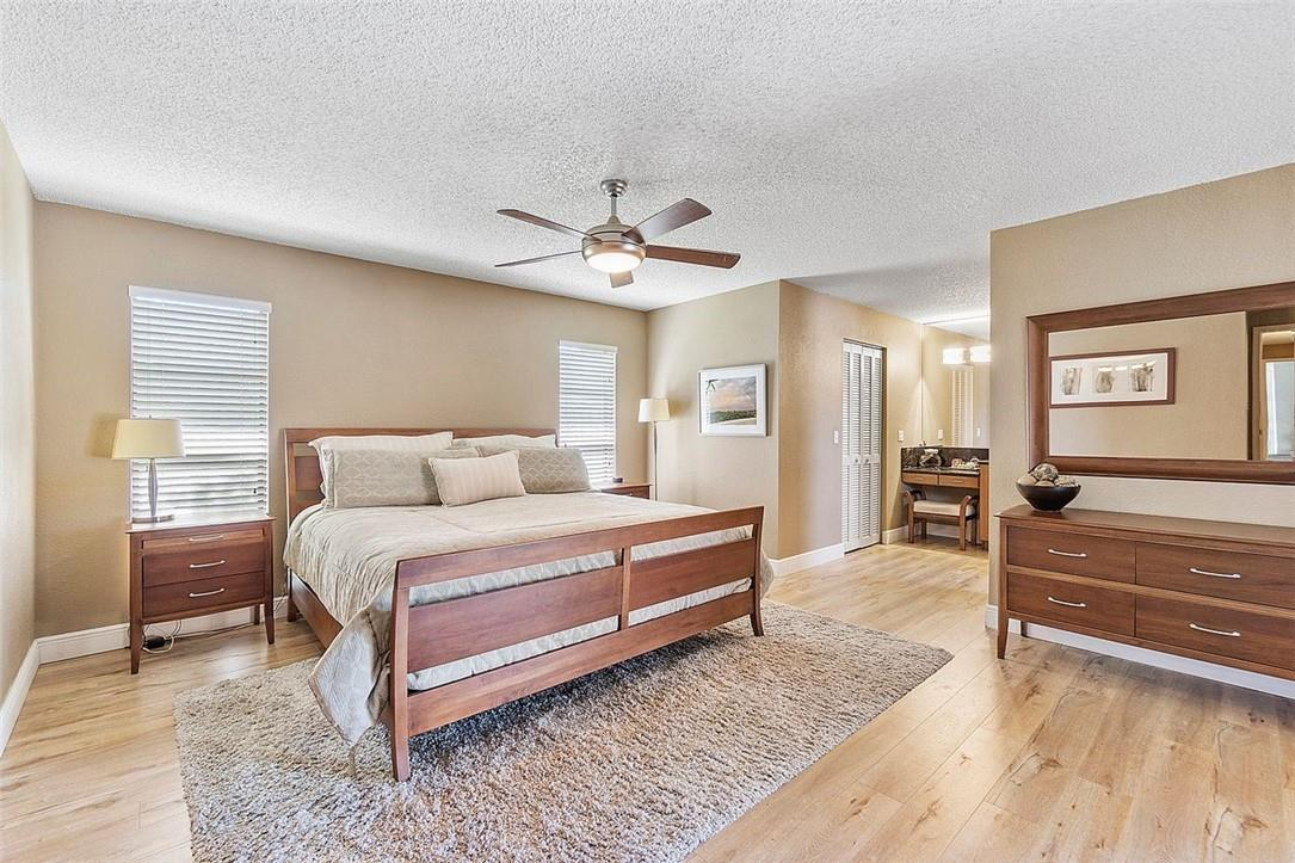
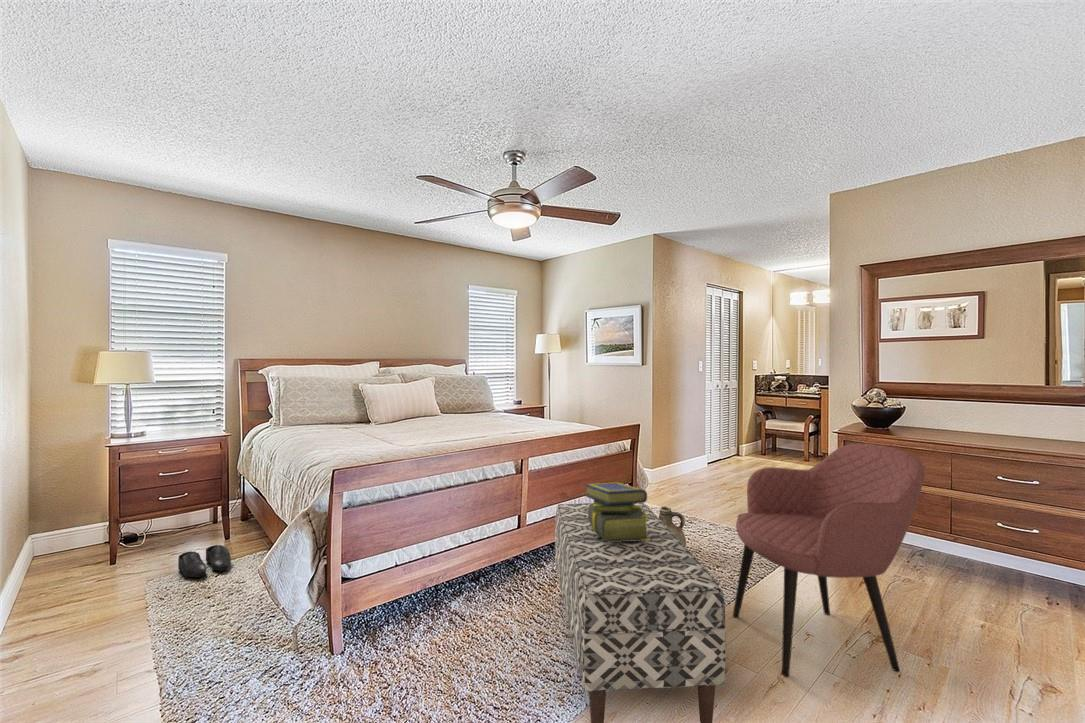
+ bench (621, 591)
+ stack of books (614, 508)
+ armchair (819, 544)
+ shoe (206, 560)
+ ceramic jug (668, 528)
